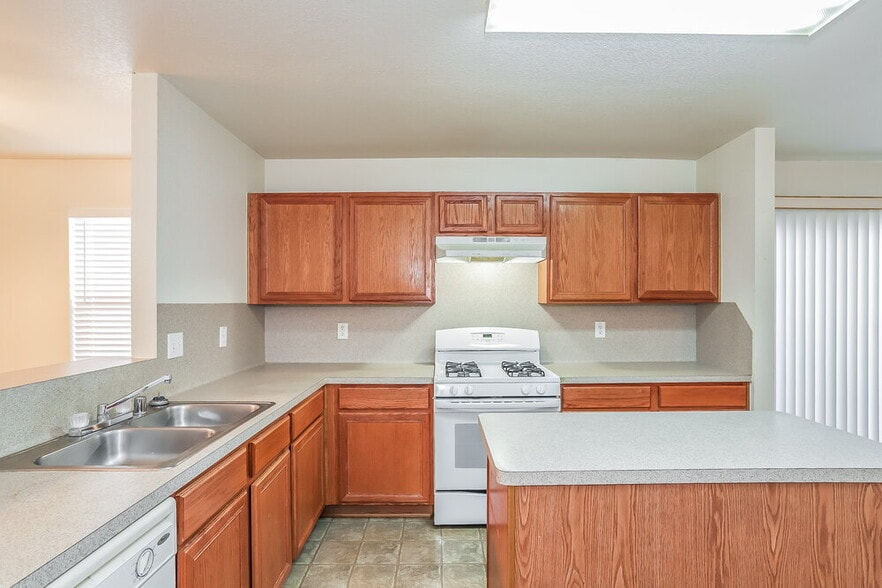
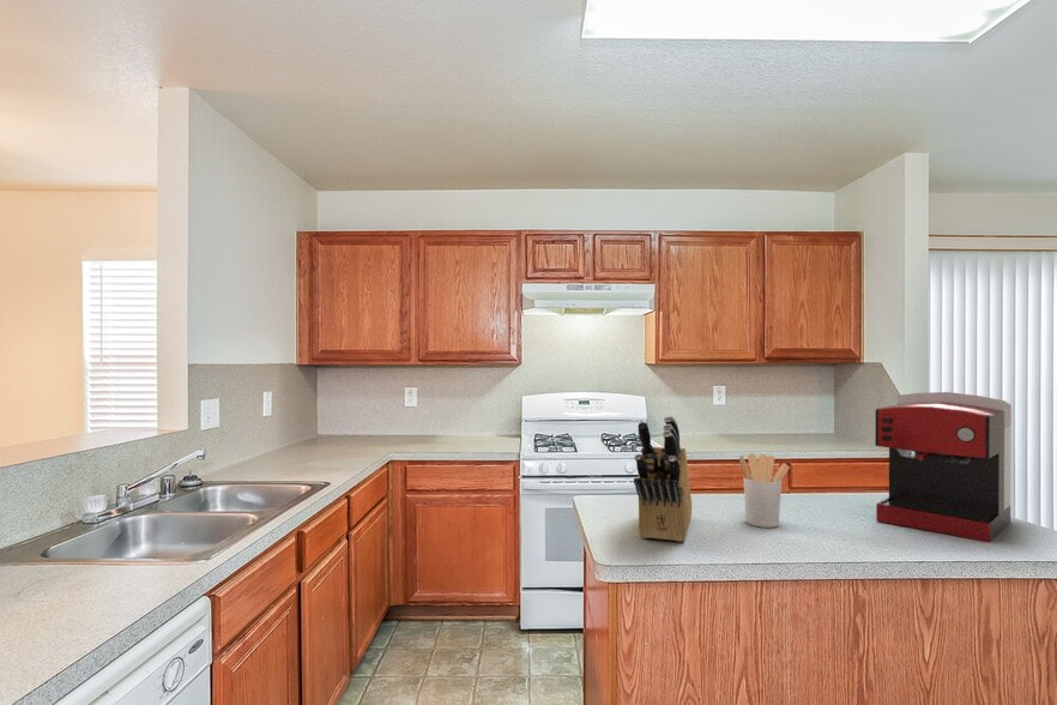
+ coffee maker (938, 458)
+ knife block (664, 471)
+ utensil holder (761, 487)
